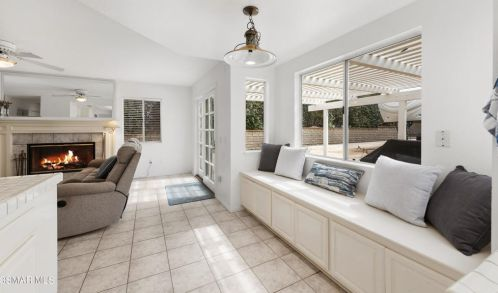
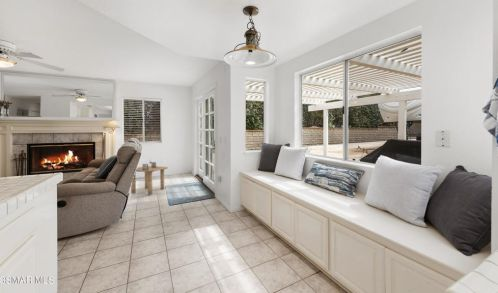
+ side table (148, 177)
